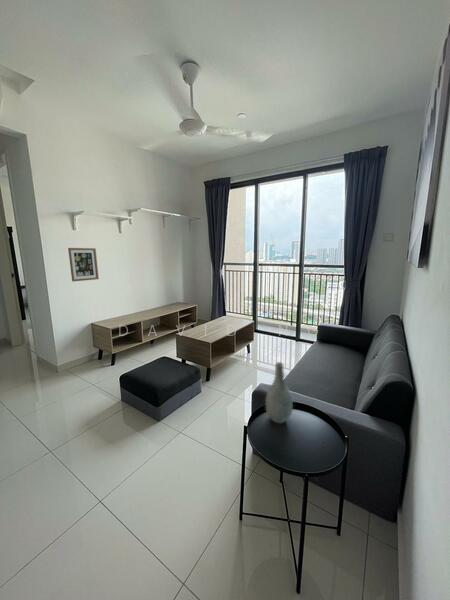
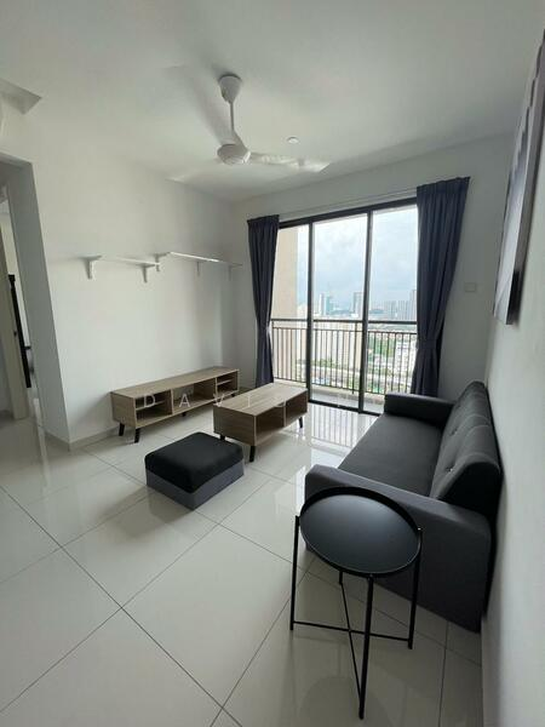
- wall art (84, 264)
- vase (279, 391)
